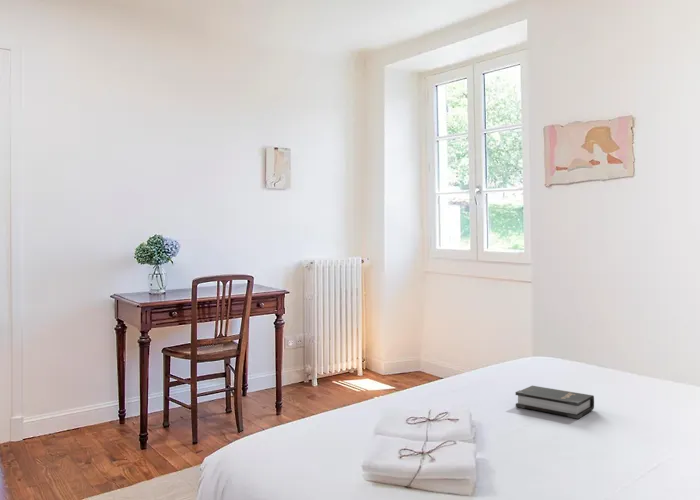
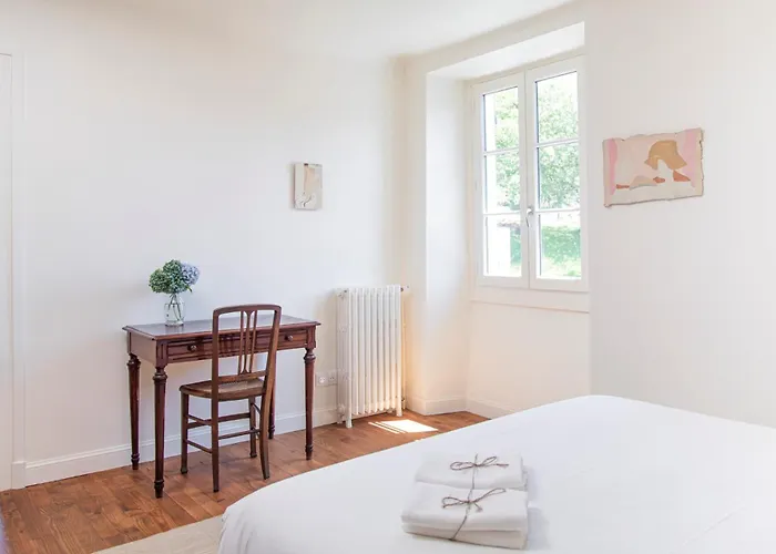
- hardback book (554, 400)
